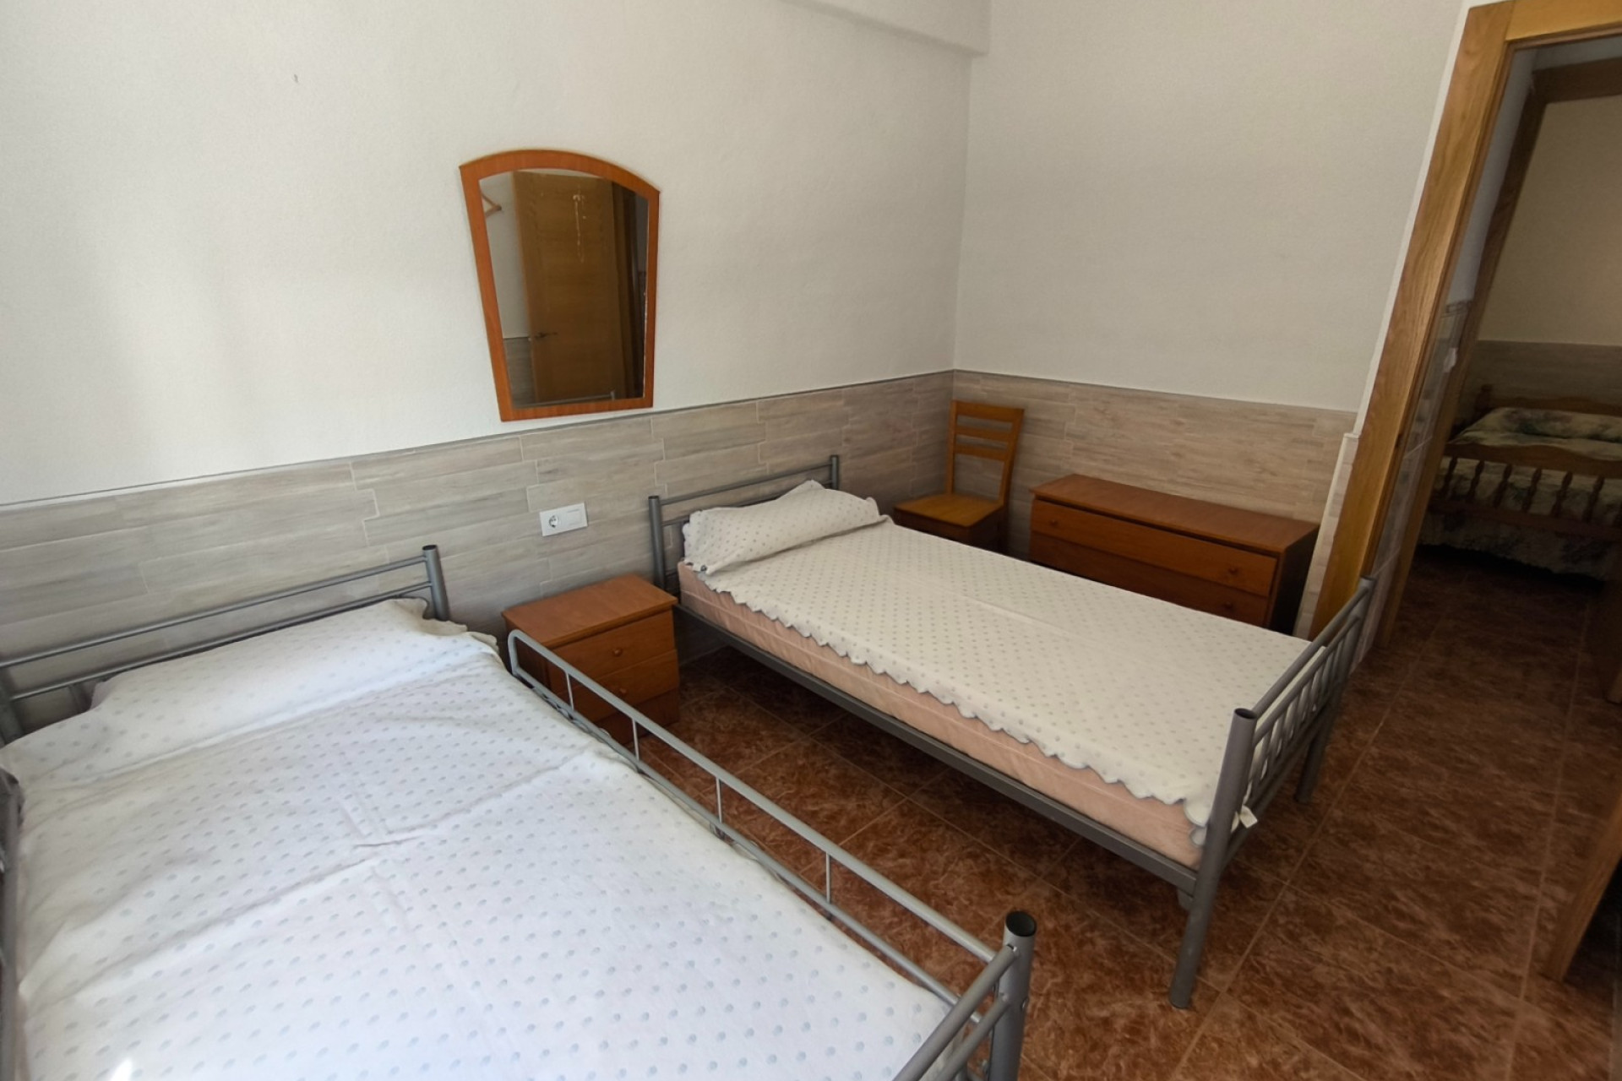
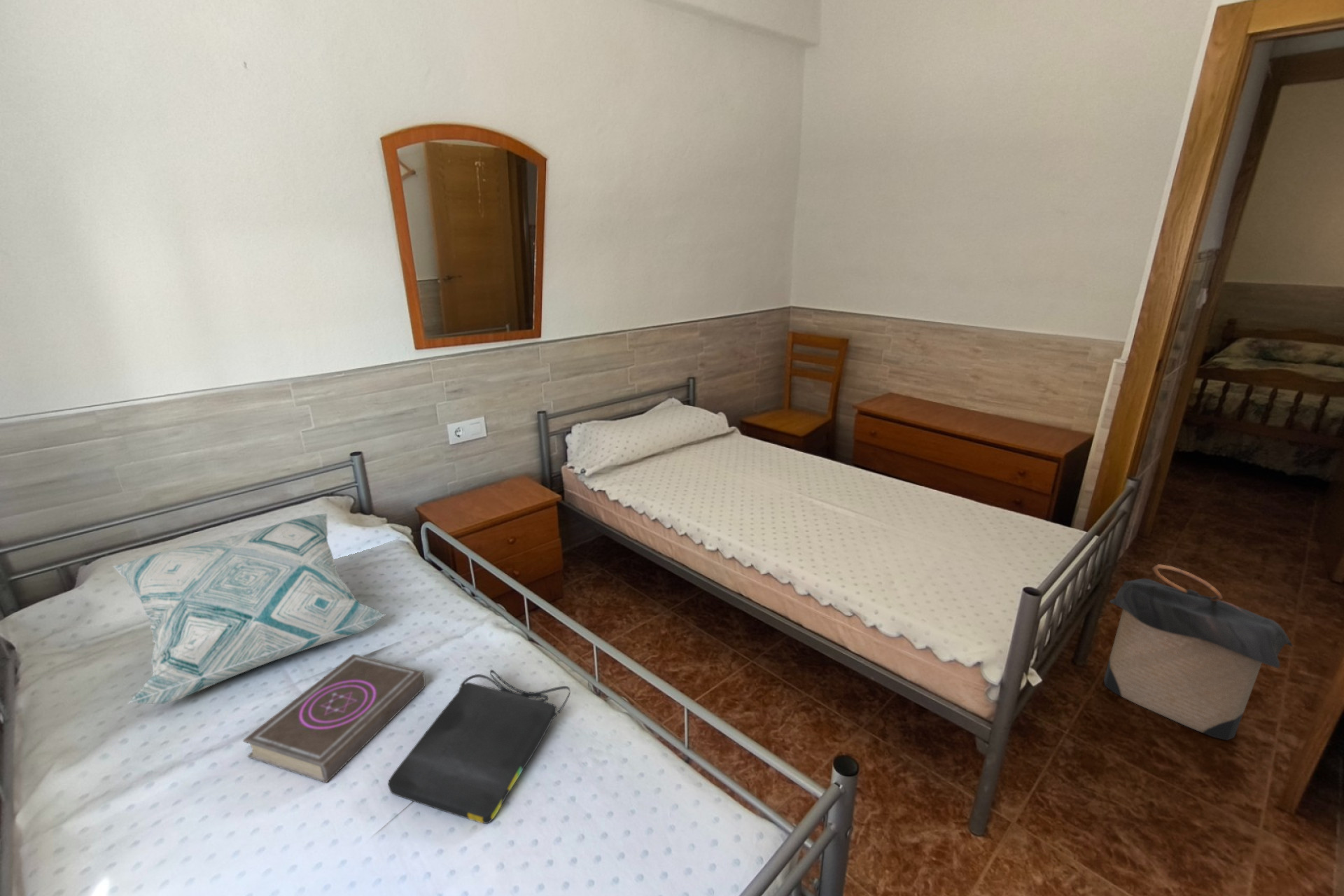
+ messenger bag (485, 734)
+ decorative pillow (250, 595)
+ book (342, 711)
+ laundry hamper (1191, 640)
